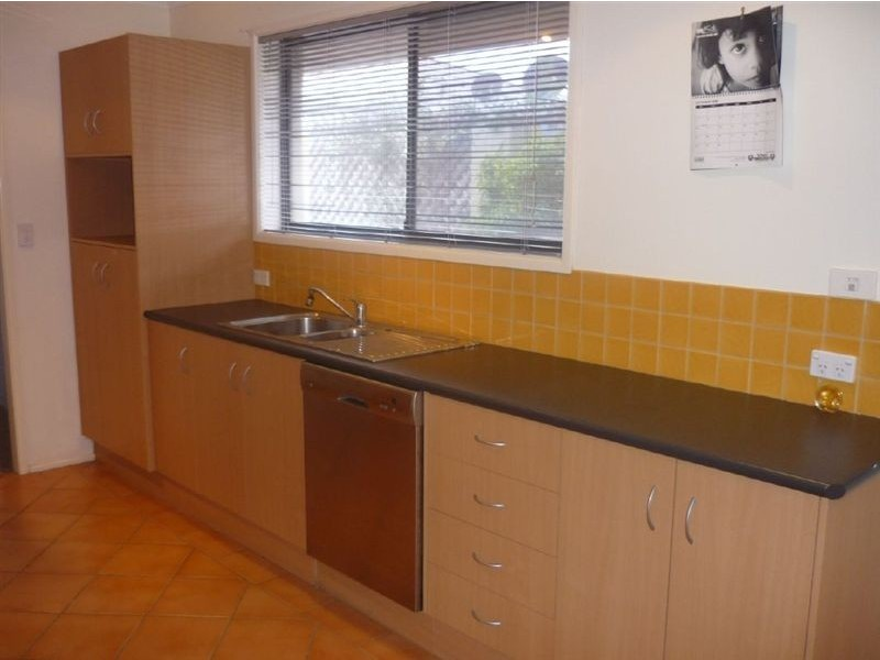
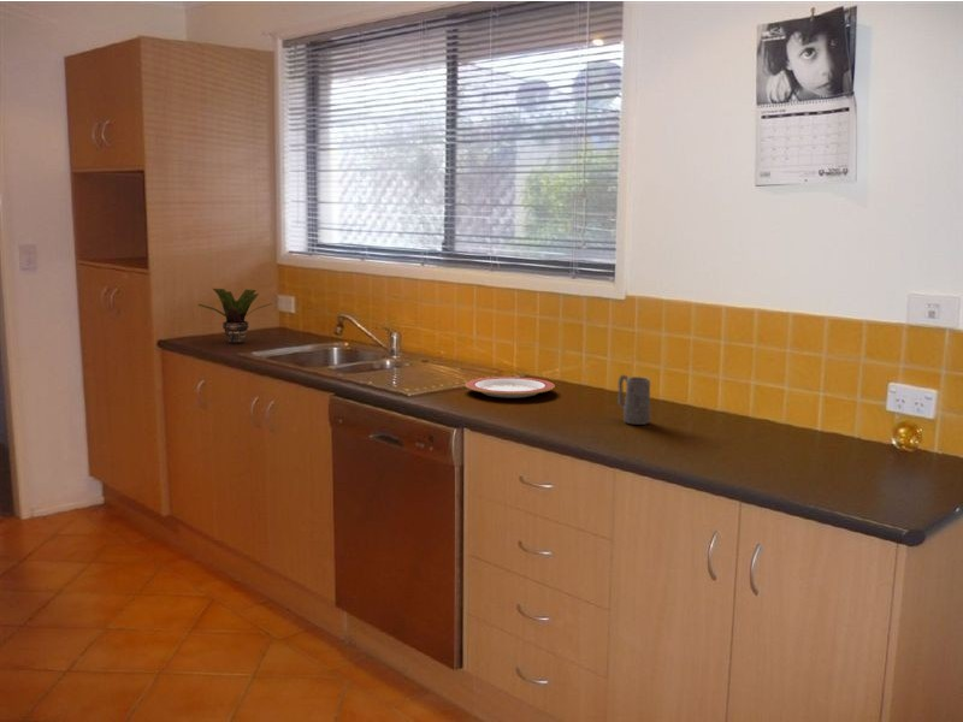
+ plate (509, 387)
+ potted plant (236, 314)
+ mug (633, 398)
